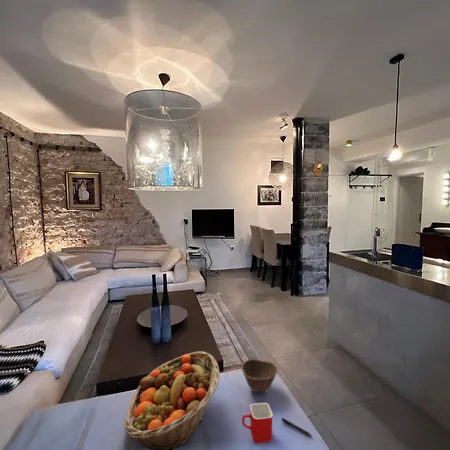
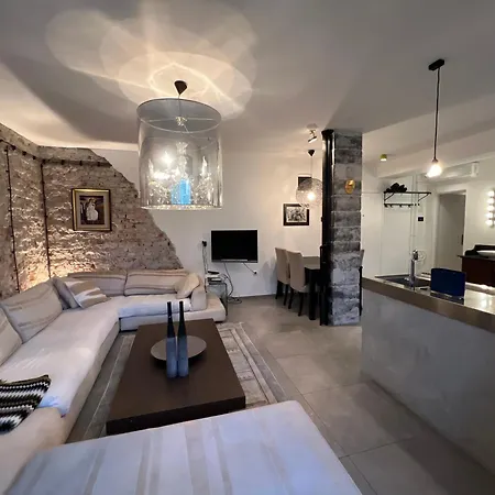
- pen (296, 427)
- fruit basket (175, 395)
- bowl (259, 378)
- mug (256, 423)
